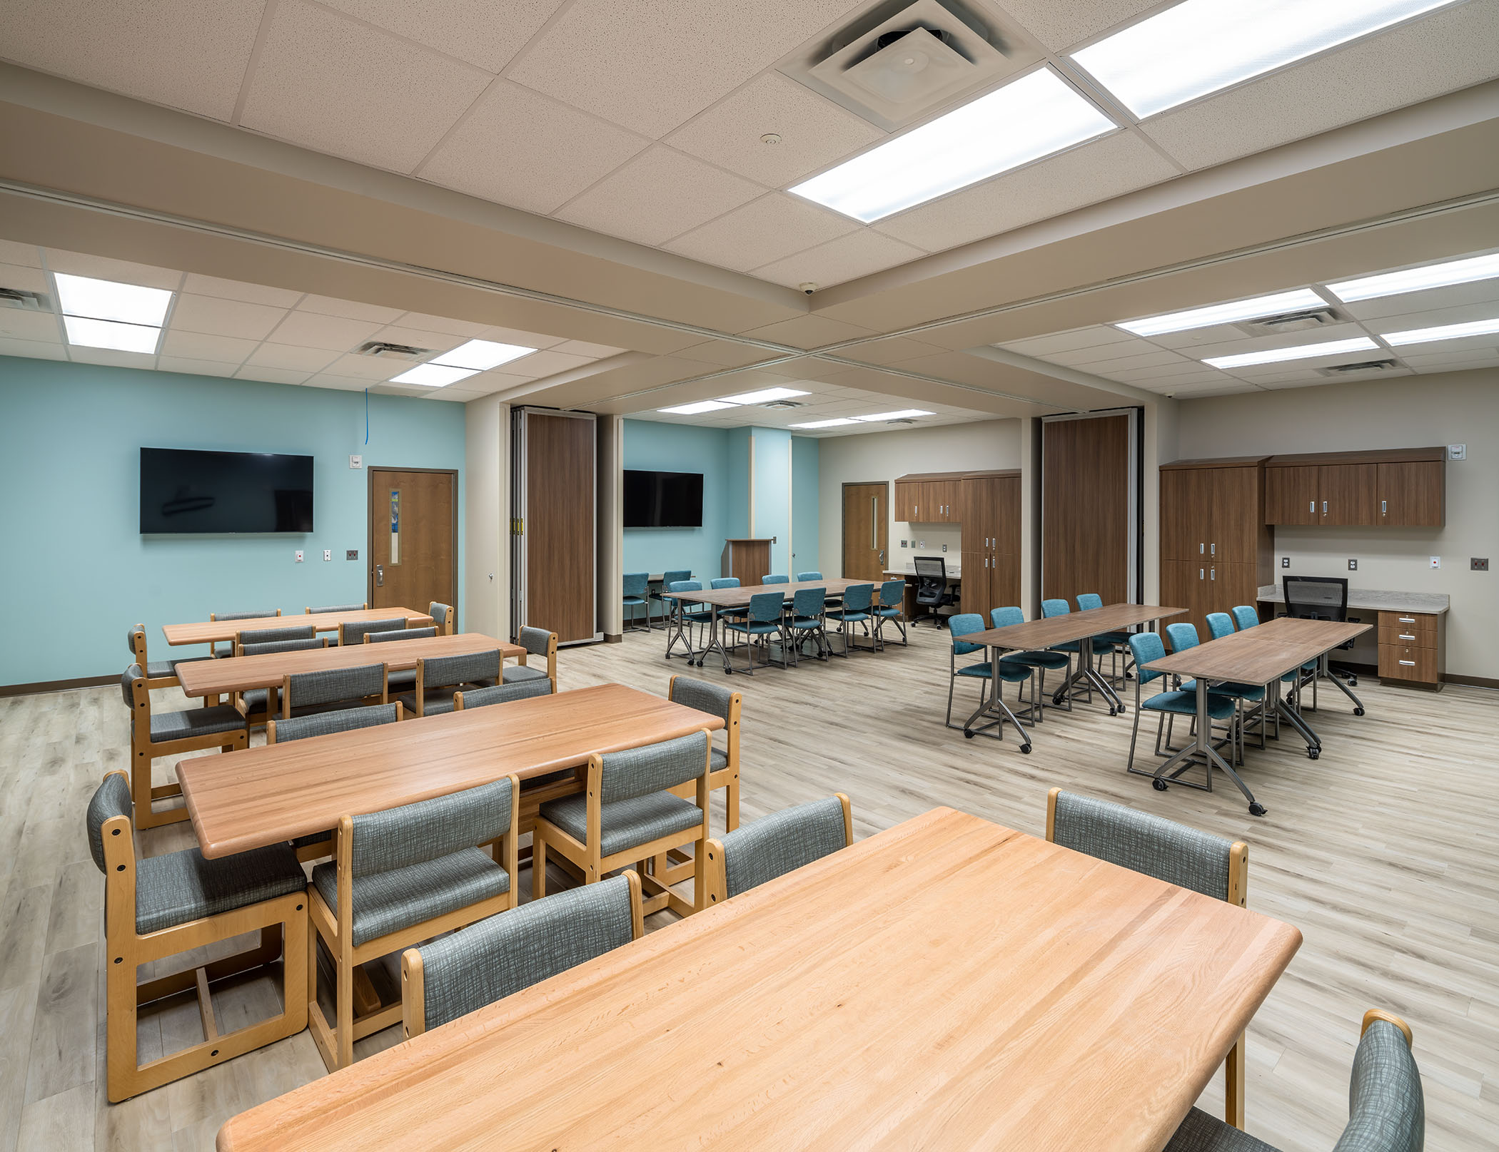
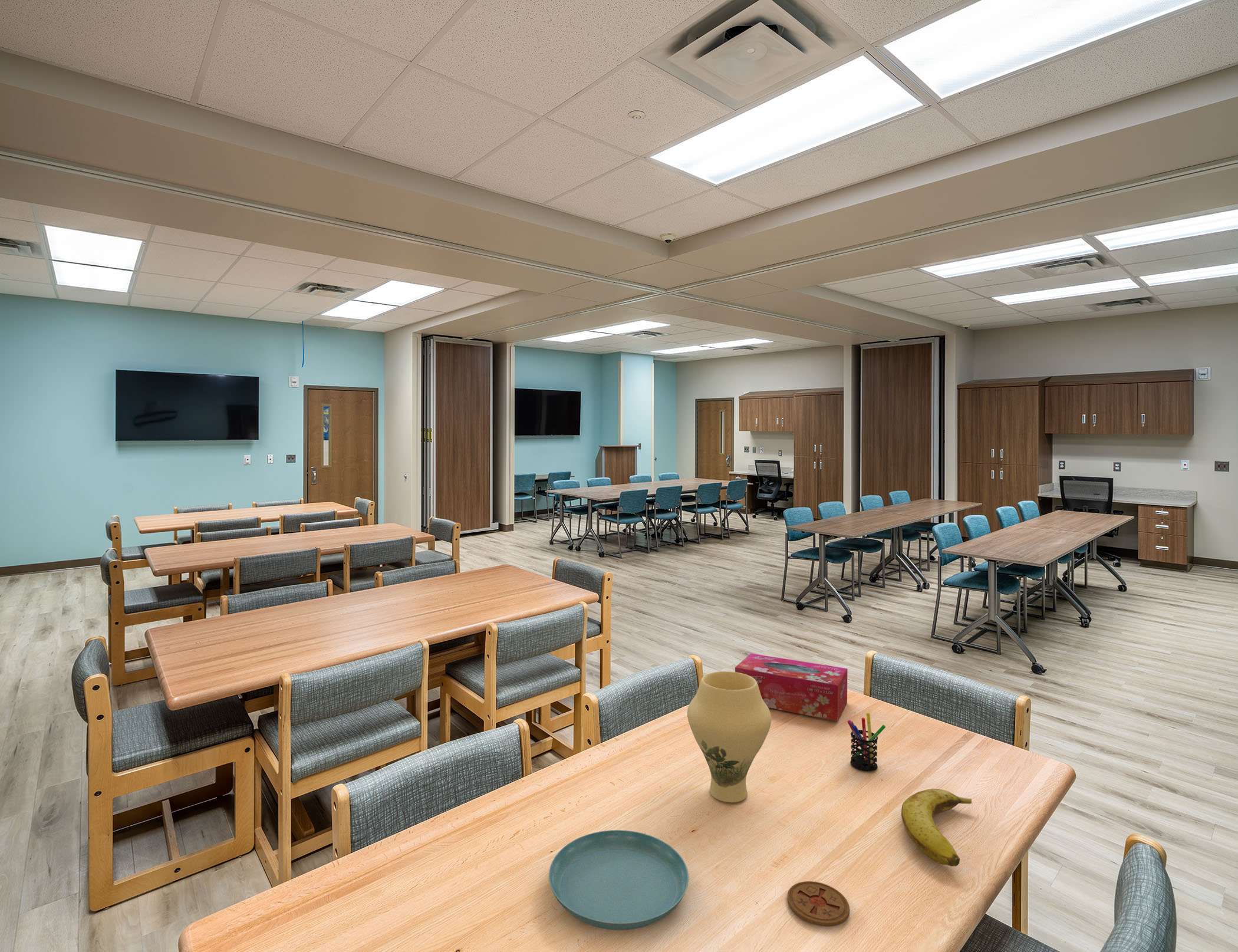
+ vase (729, 736)
+ banana (942, 812)
+ saucer (618, 879)
+ pen holder (867, 740)
+ coaster (818, 902)
+ tissue box (791, 684)
